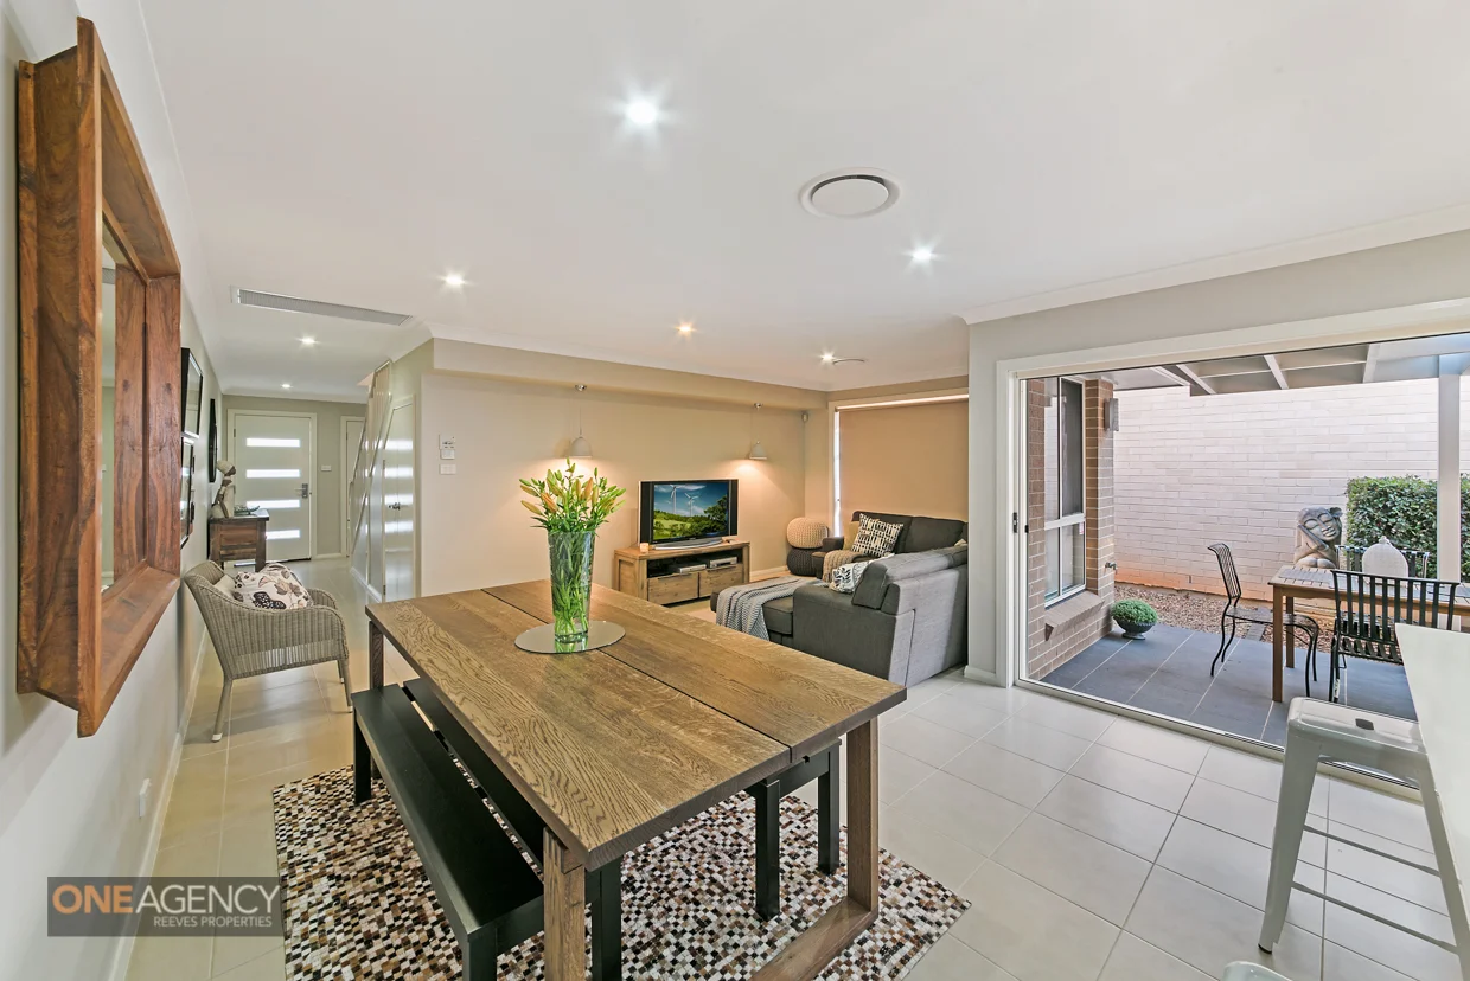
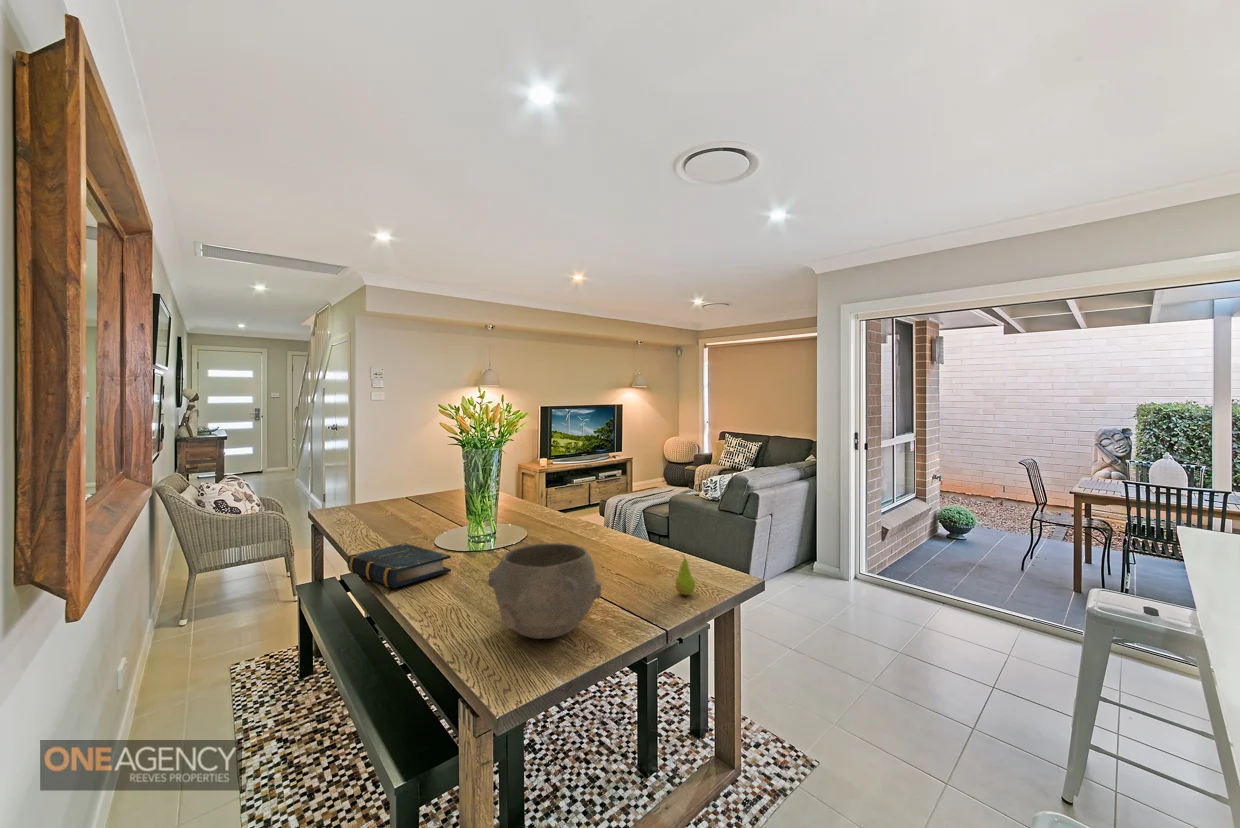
+ book (398, 563)
+ bowl (547, 591)
+ fruit (685, 574)
